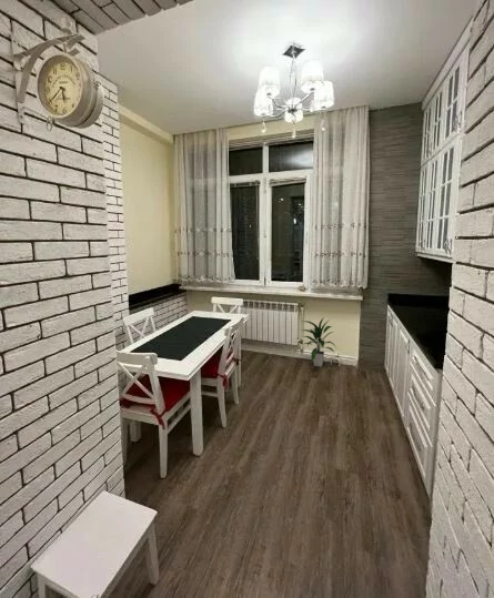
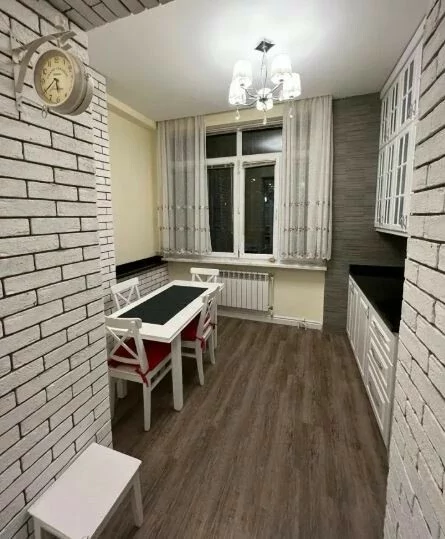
- indoor plant (317, 341)
